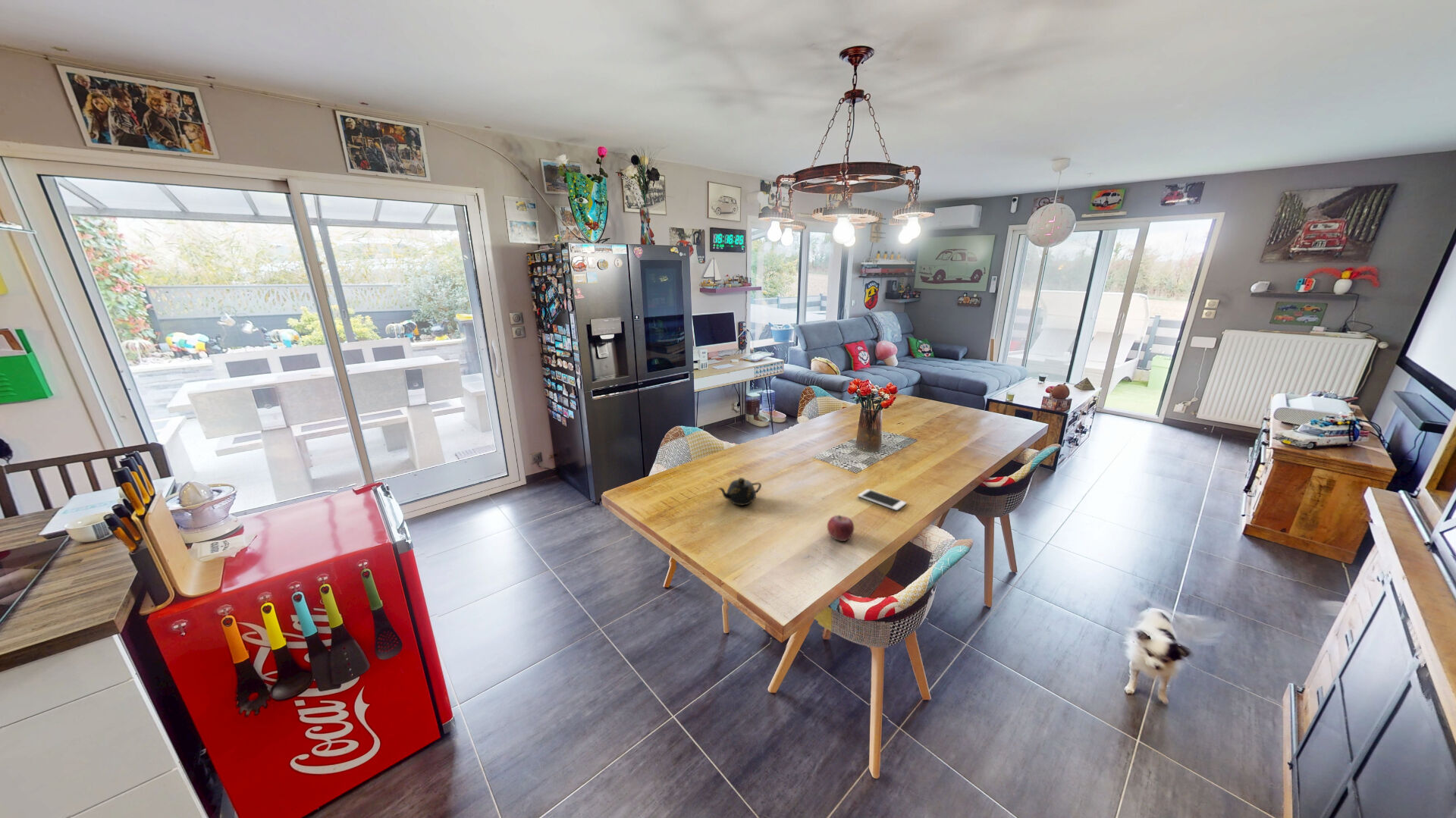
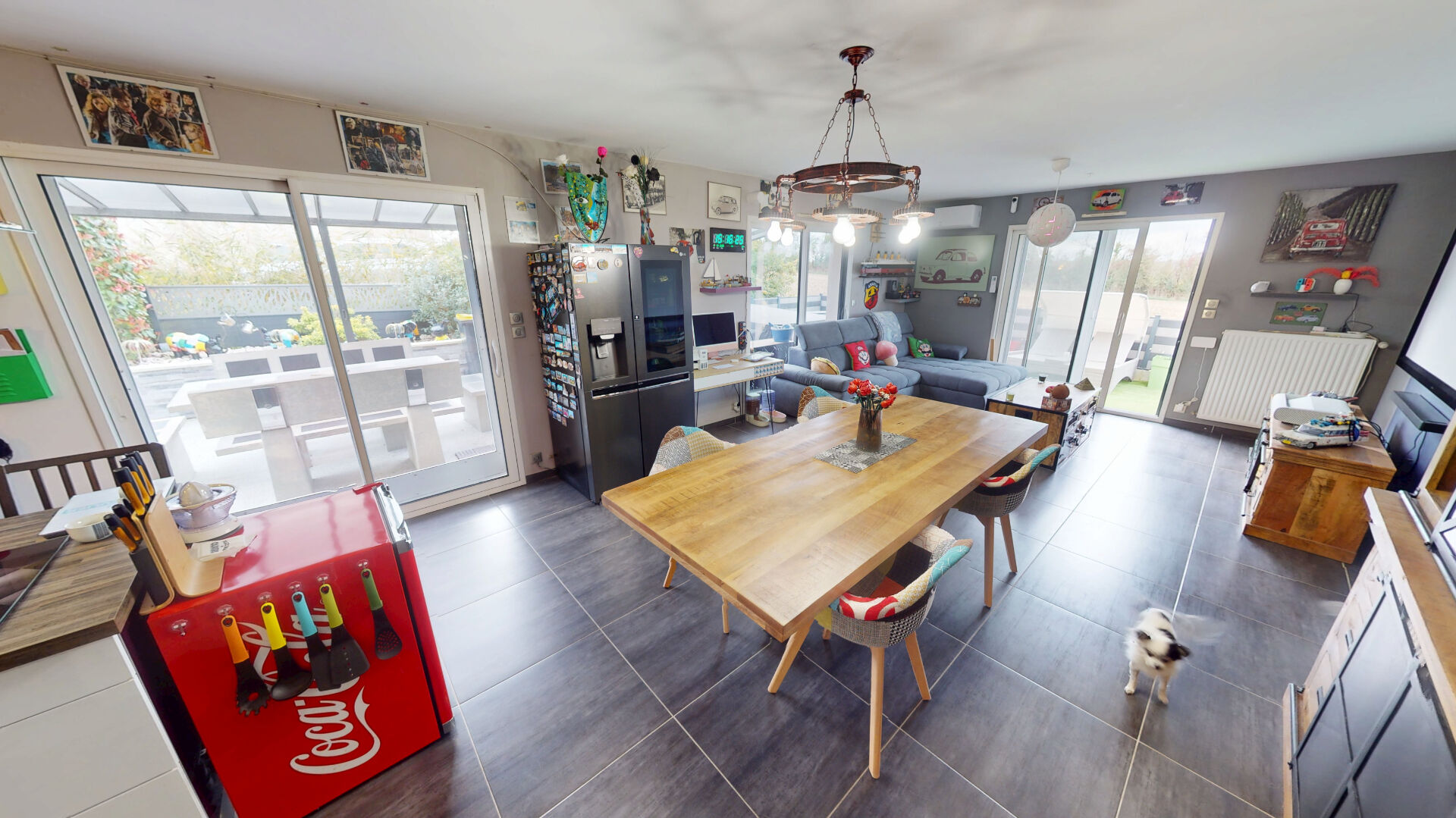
- teapot (739, 490)
- cell phone (881, 499)
- fruit (840, 525)
